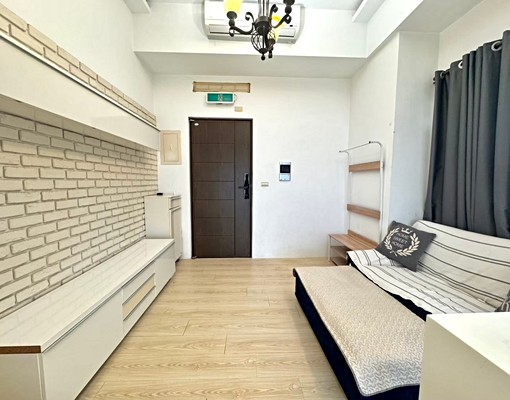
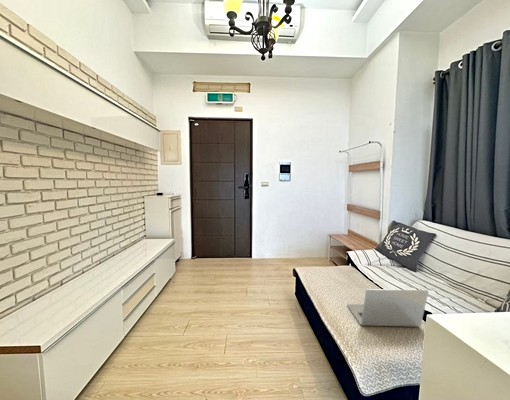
+ laptop (383, 298)
